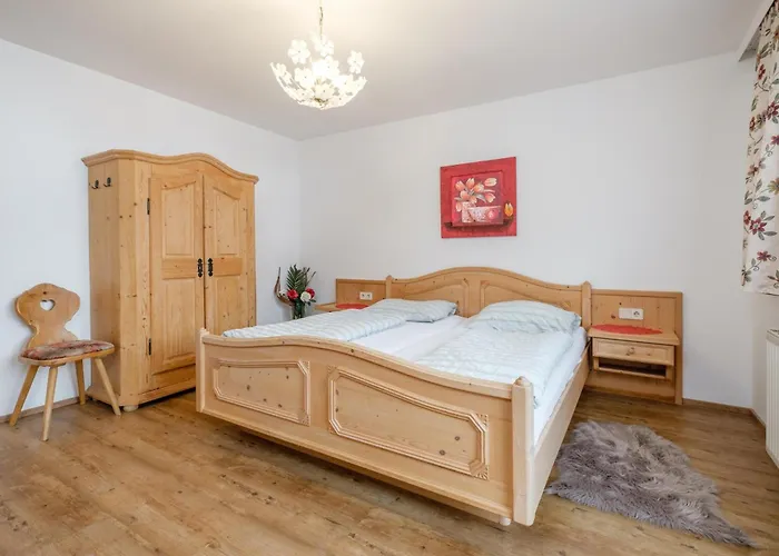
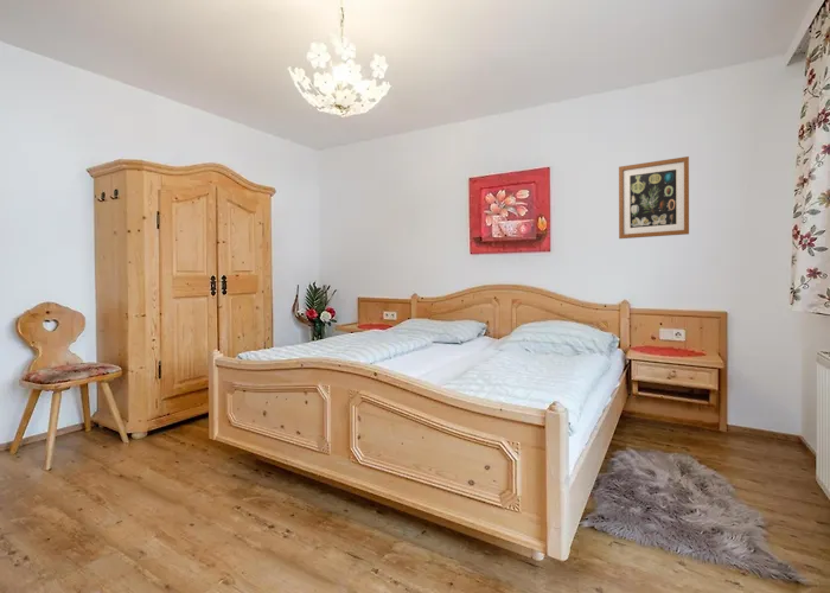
+ wall art (652, 199)
